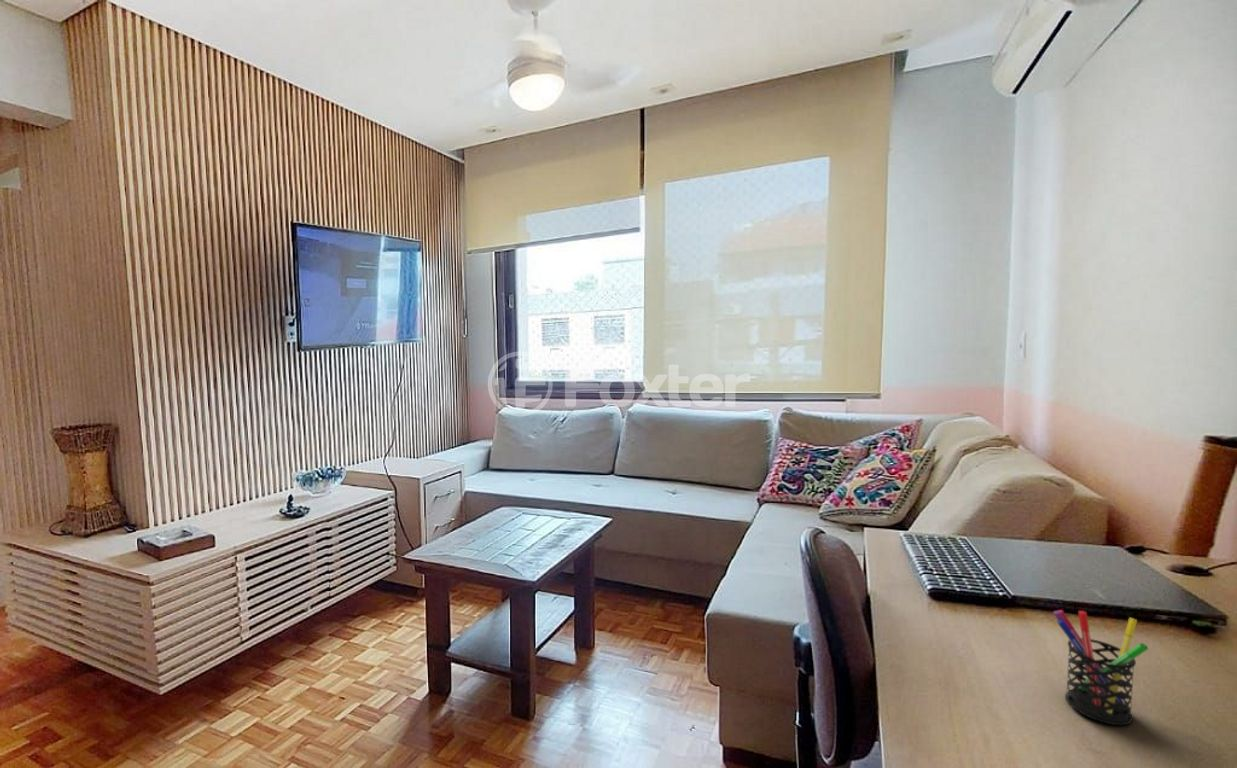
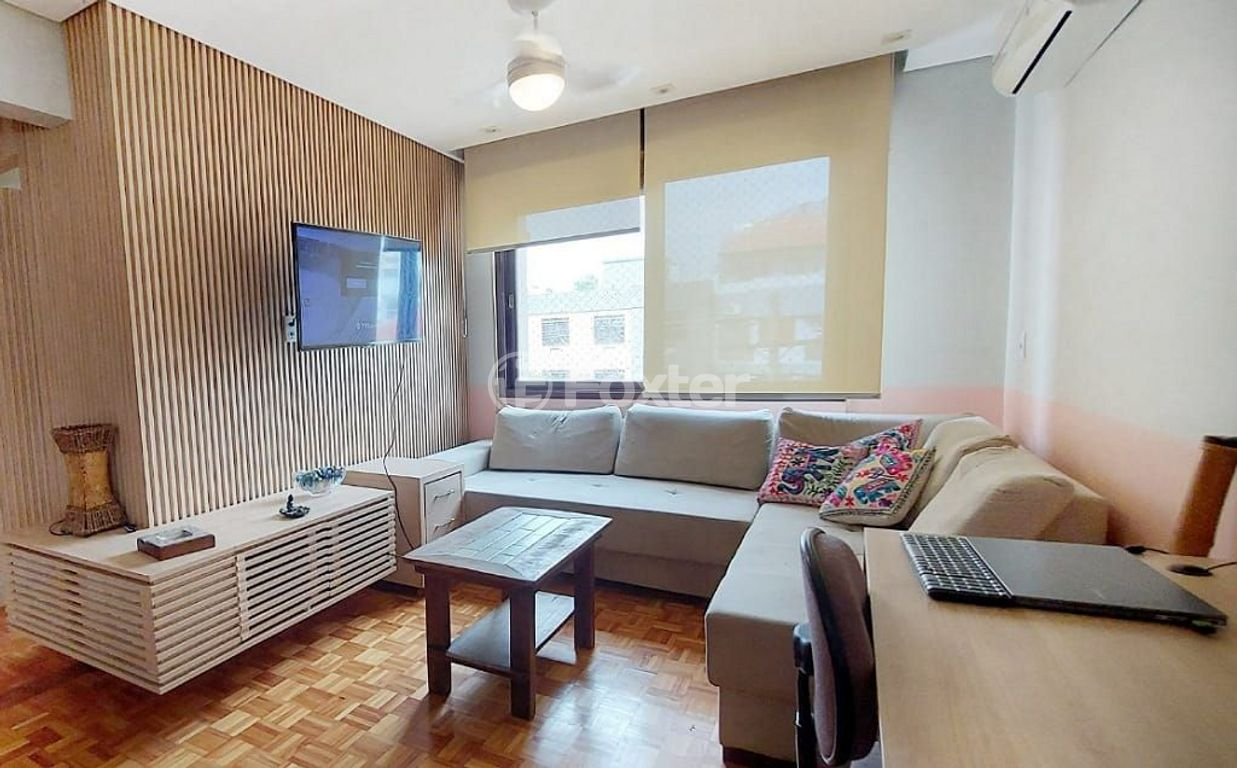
- pen holder (1104, 662)
